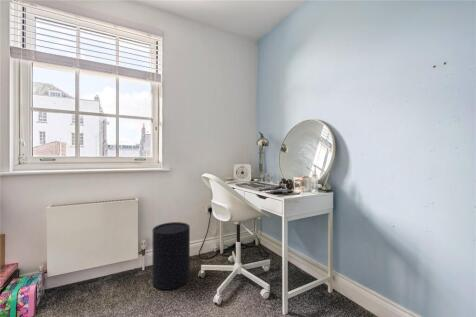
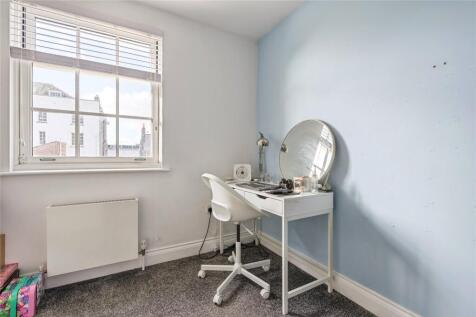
- waste bin (171, 253)
